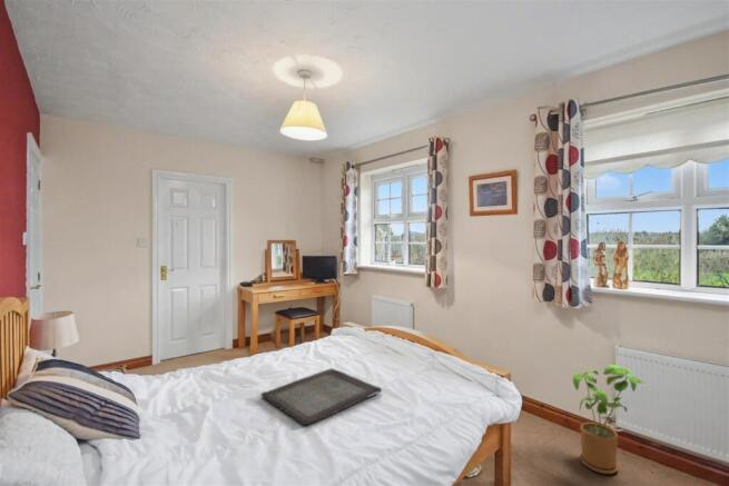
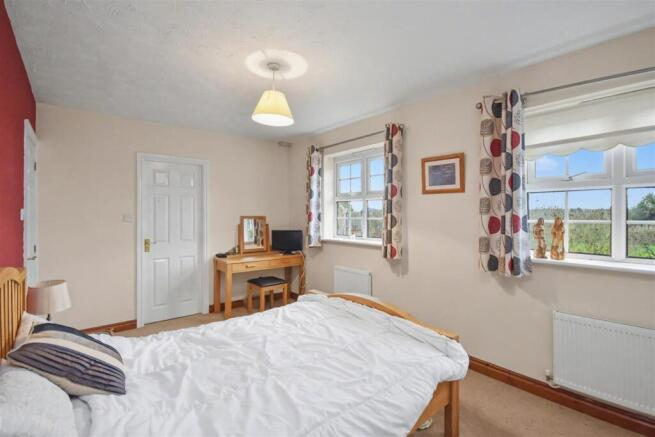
- serving tray (321, 391)
- house plant (599, 415)
